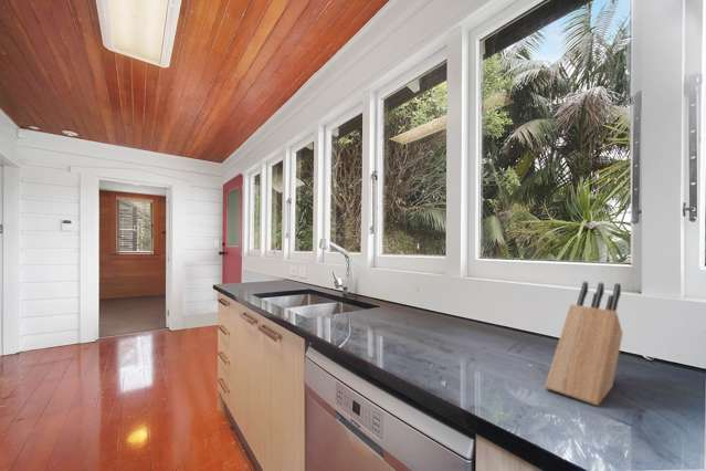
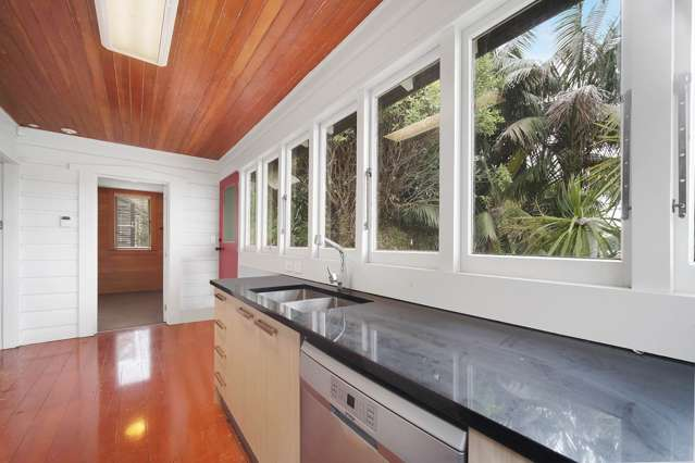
- knife block (588, 333)
